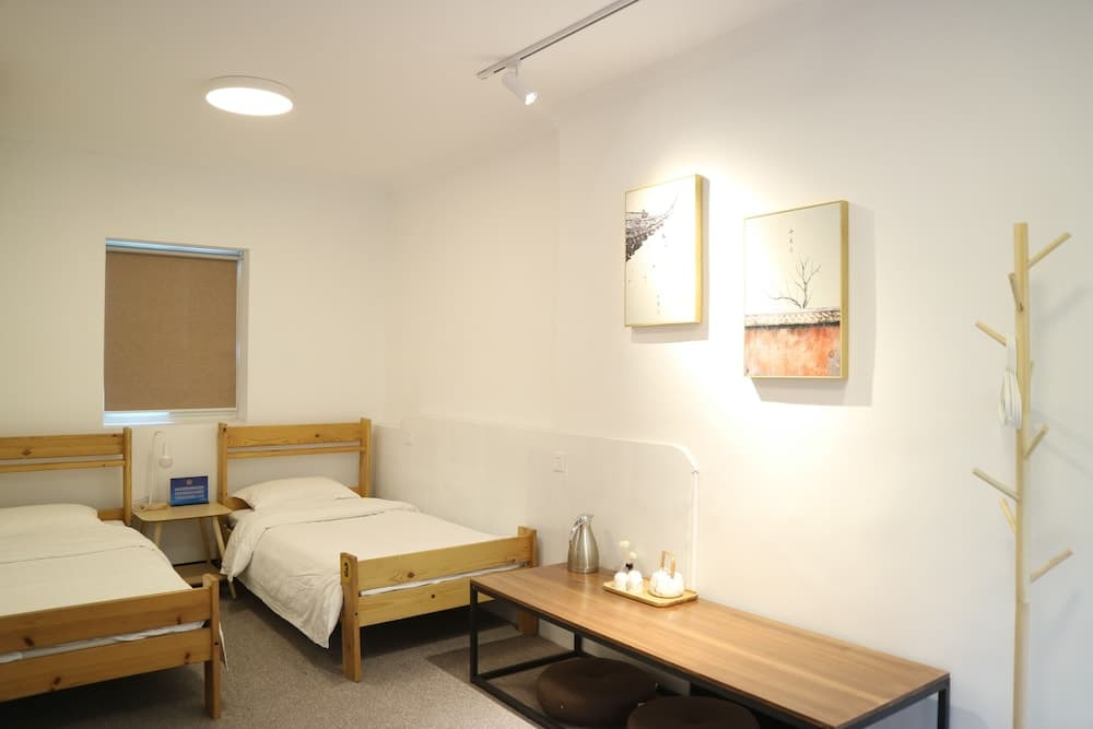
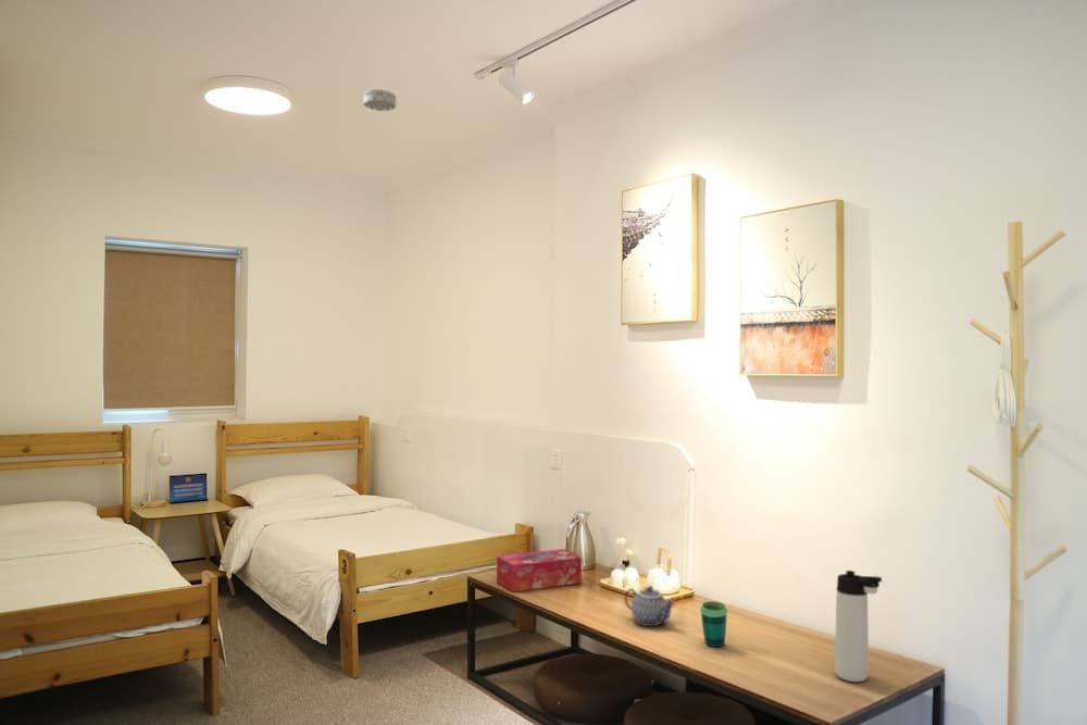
+ teapot (649, 604)
+ tissue box (538, 568)
+ thermos bottle (858, 626)
+ cup (713, 624)
+ smoke detector (379, 99)
